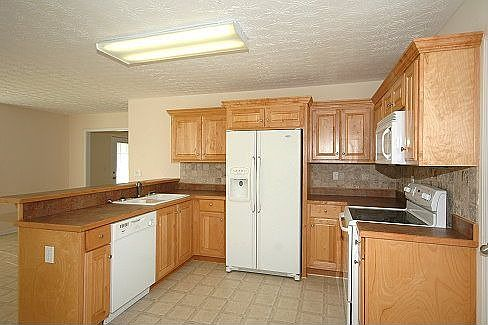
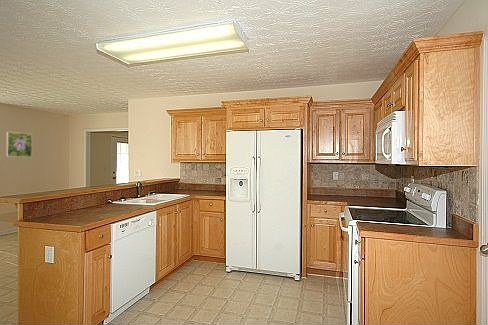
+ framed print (19, 144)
